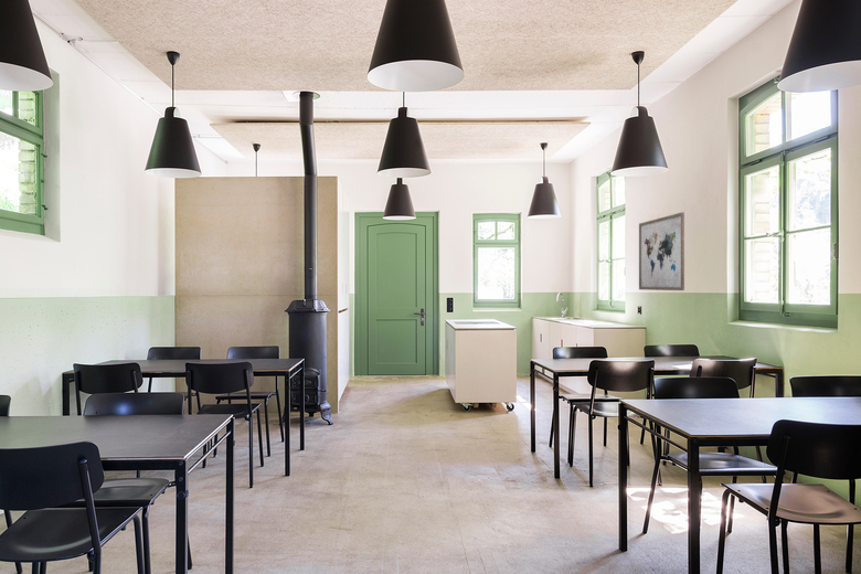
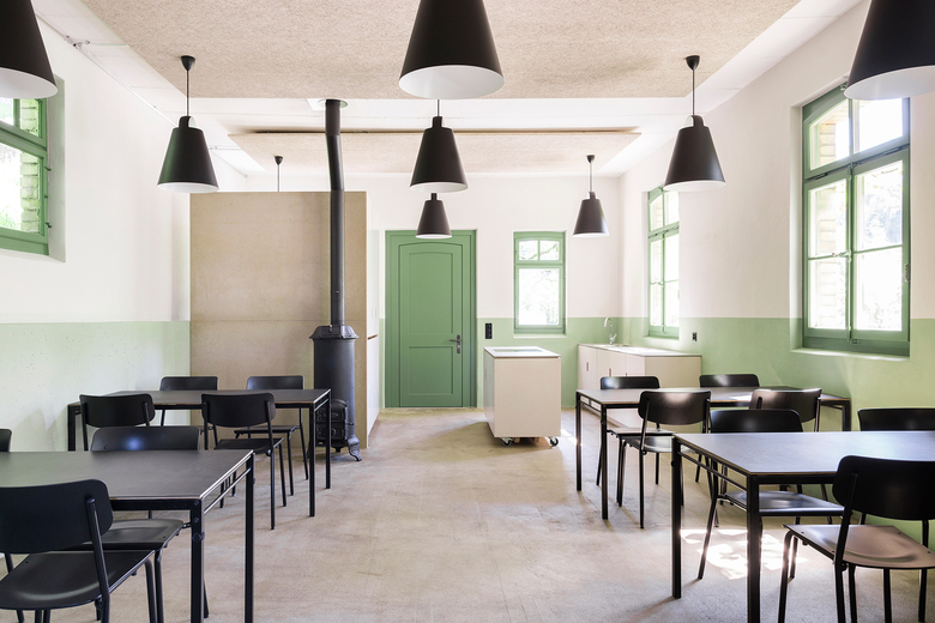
- wall art (659, 254)
